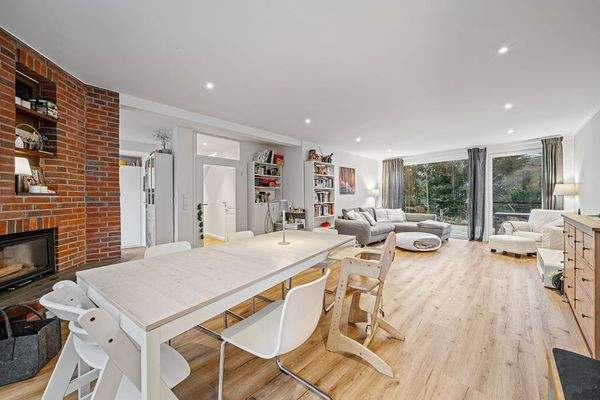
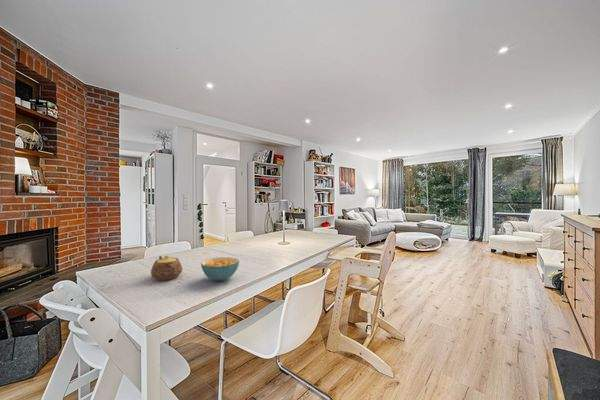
+ cereal bowl (220, 270)
+ teapot (166, 266)
